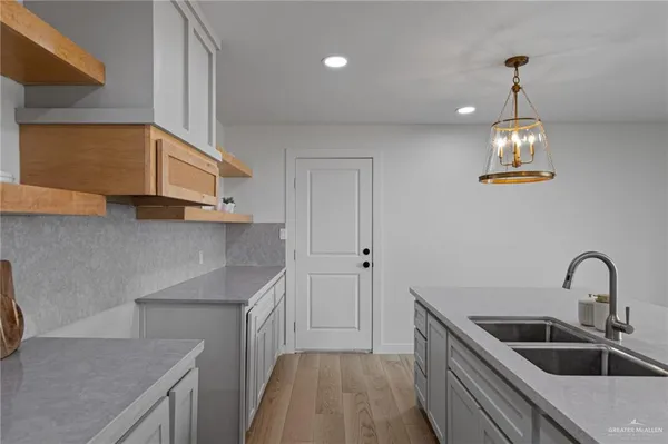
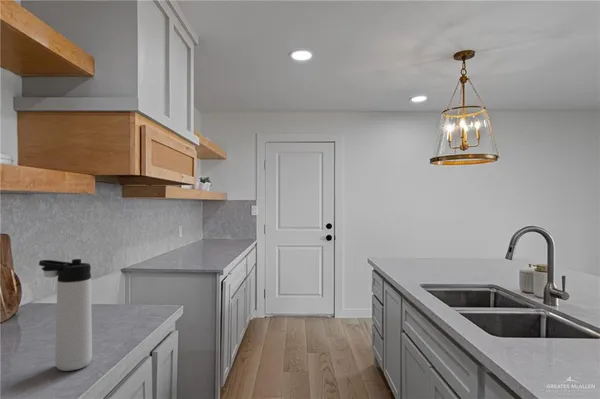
+ thermos bottle (65, 312)
